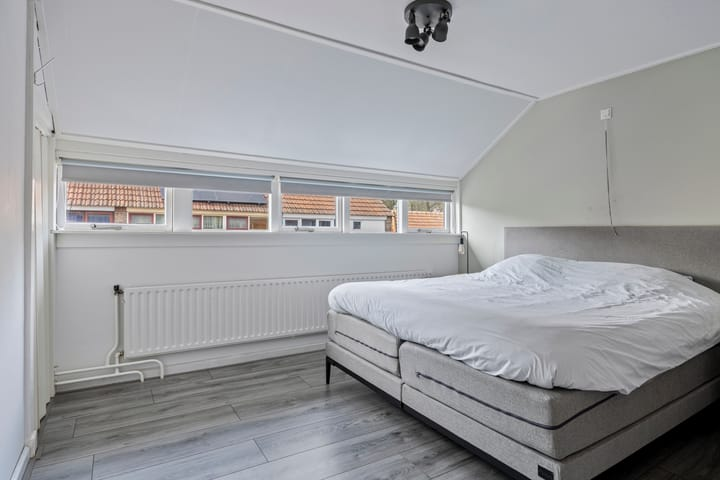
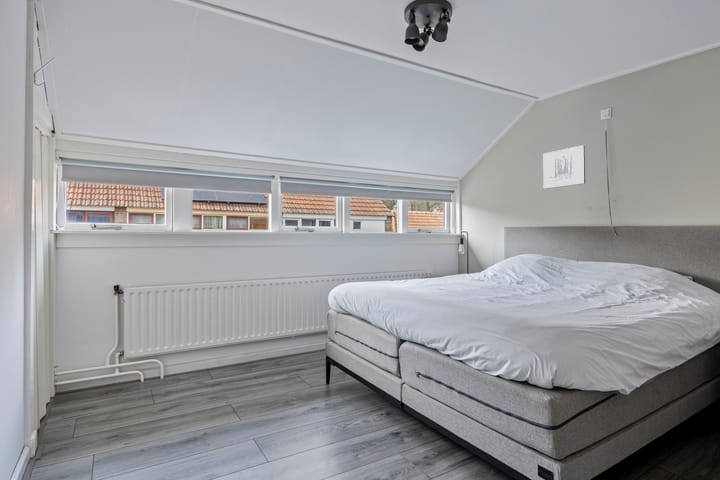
+ wall art (563, 168)
